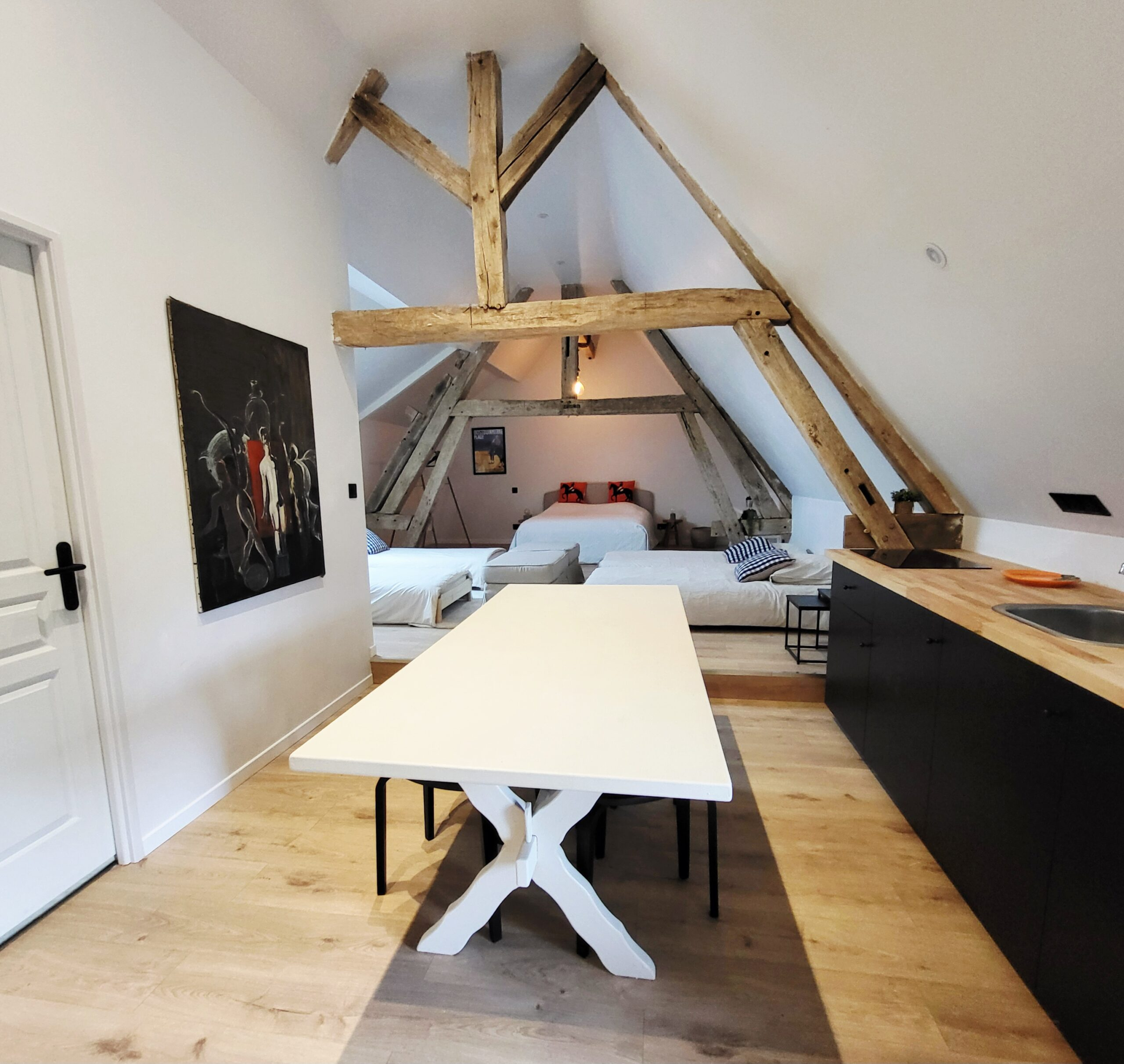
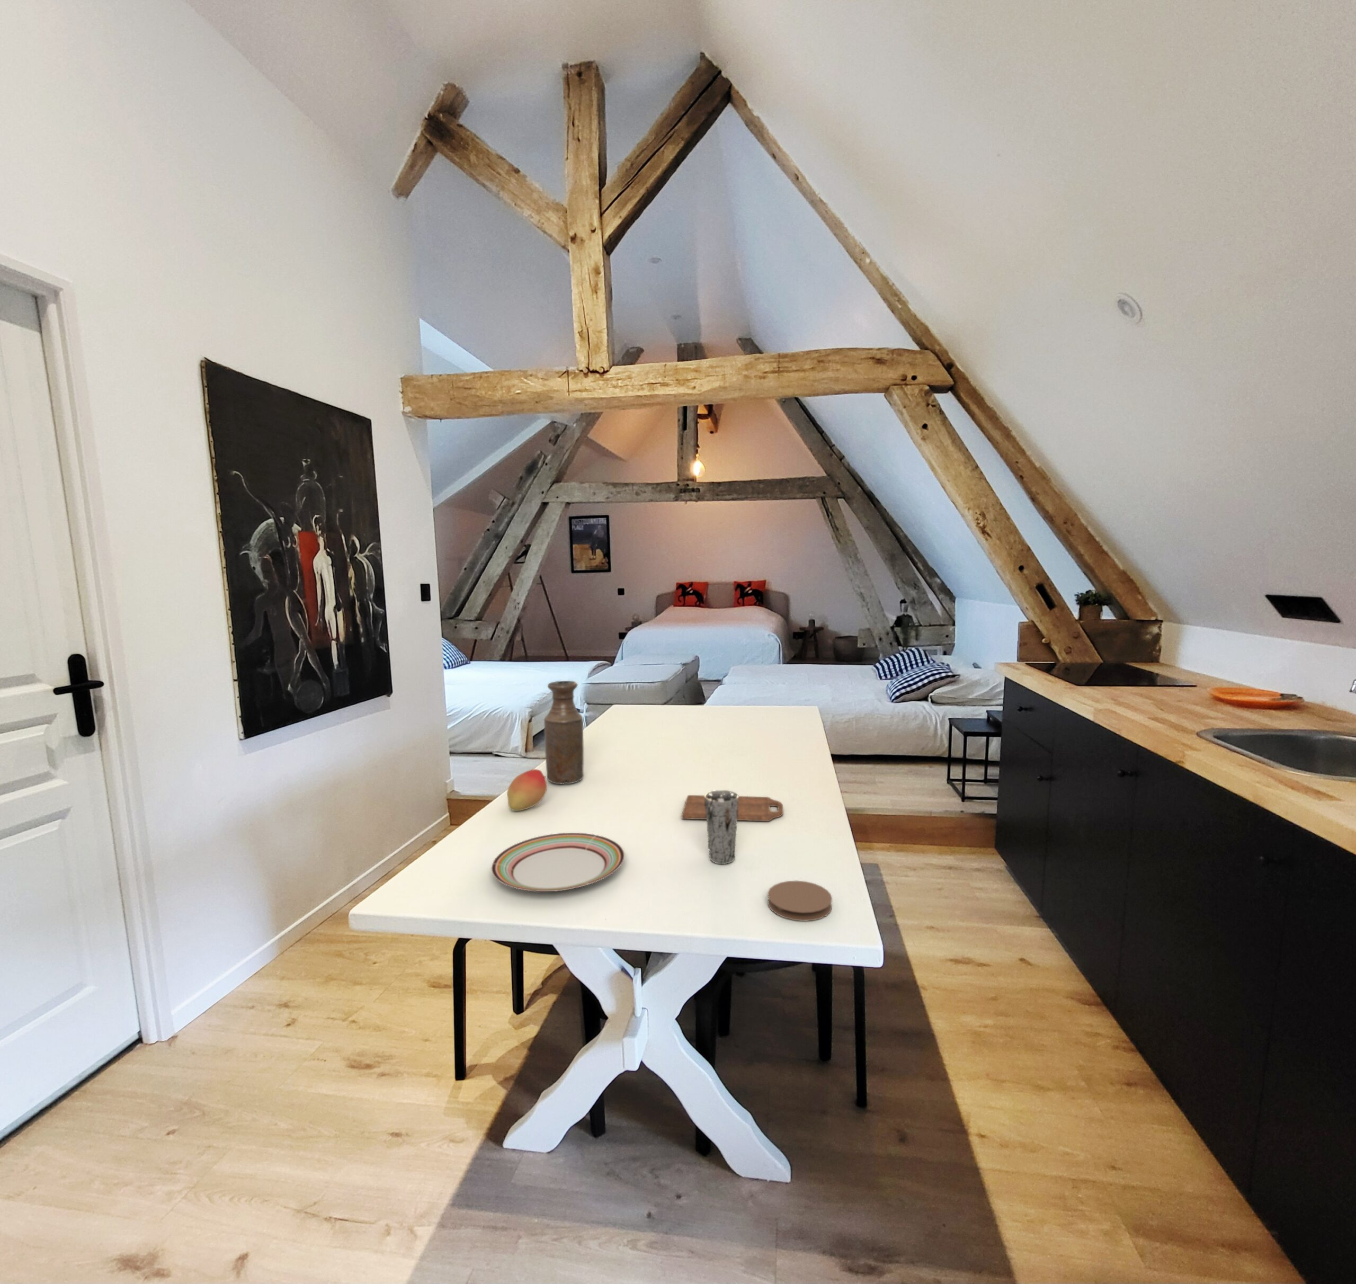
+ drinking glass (721, 828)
+ plate (559, 864)
+ cutting board (738, 807)
+ bottle (563, 731)
+ coaster (800, 899)
+ fruit (527, 789)
